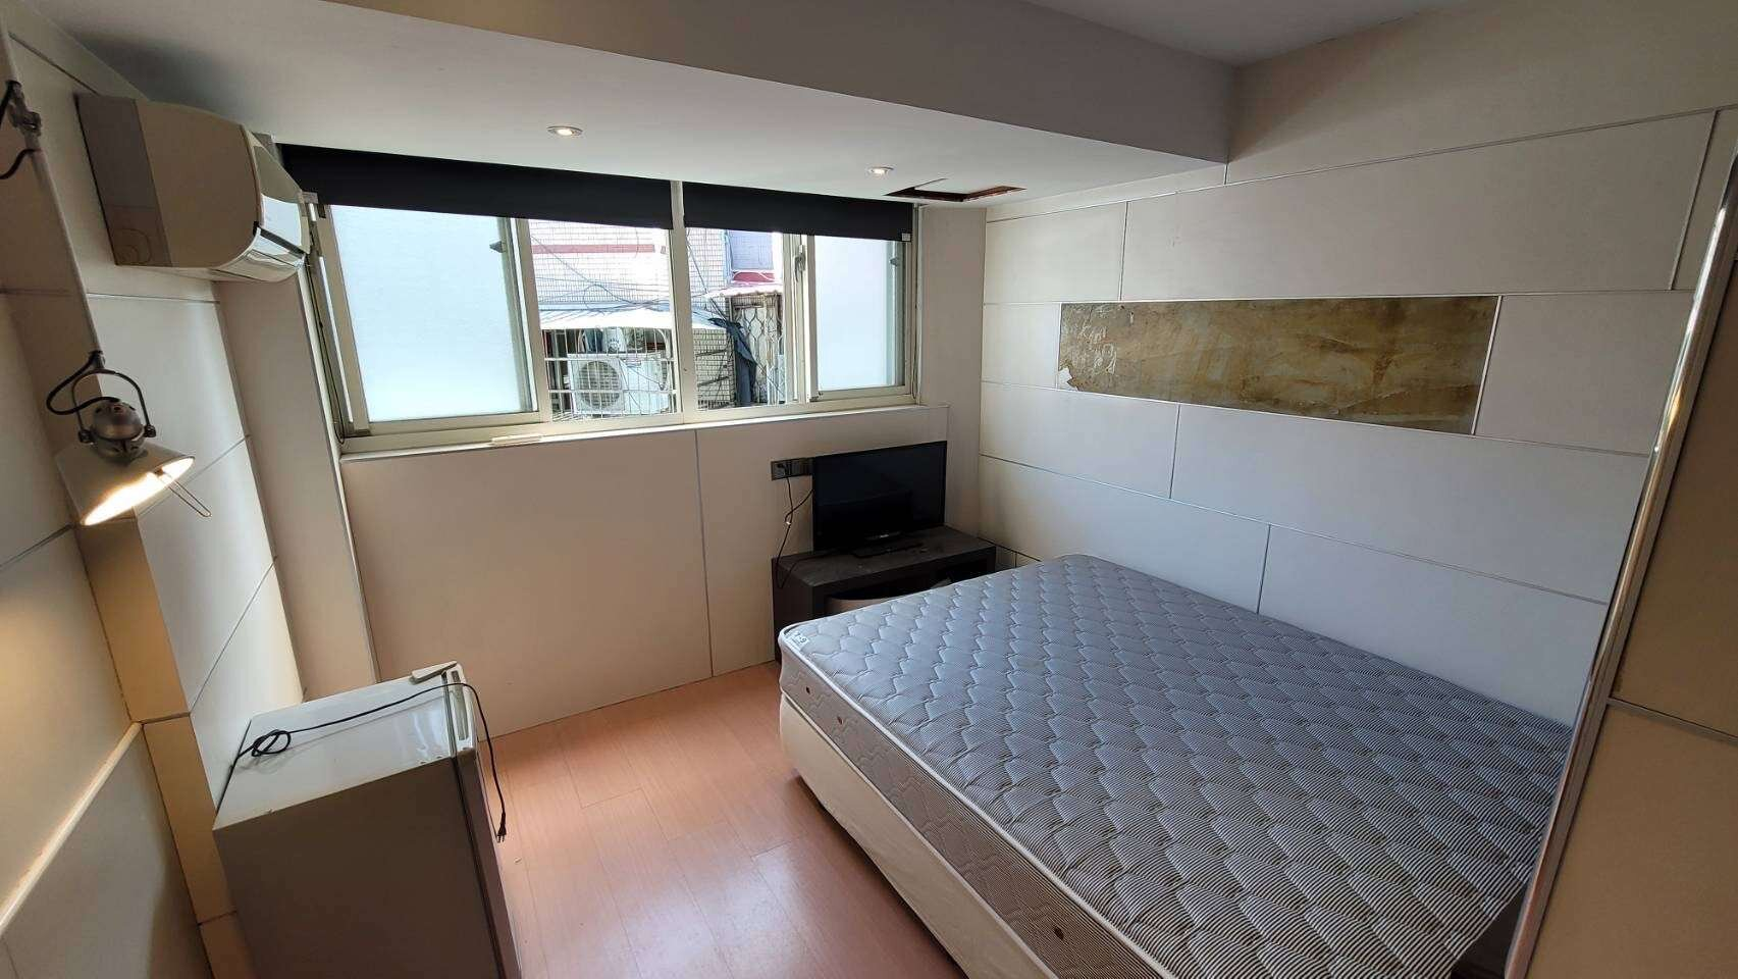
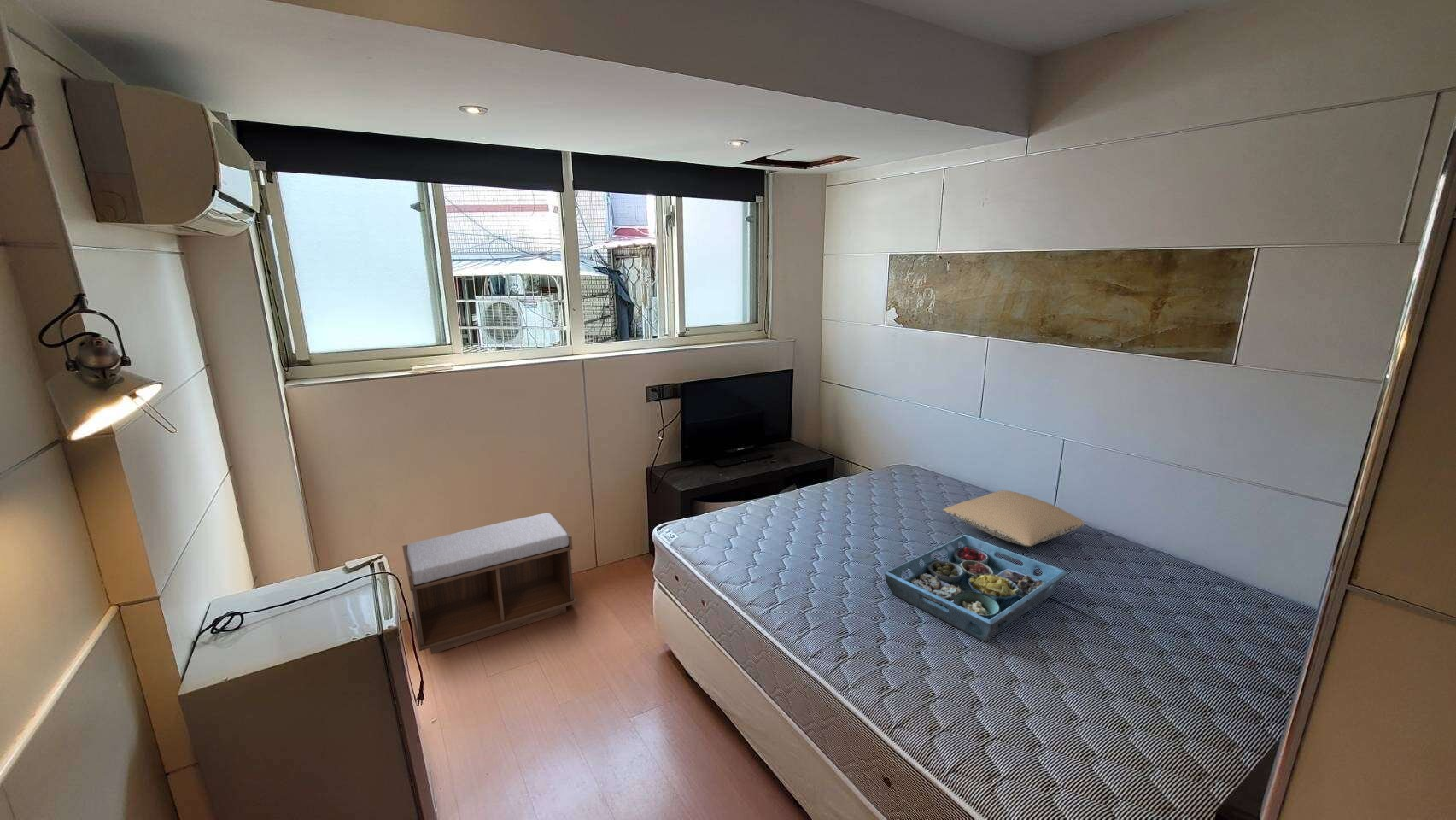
+ serving tray (975, 581)
+ pillow (1012, 517)
+ bench (492, 577)
